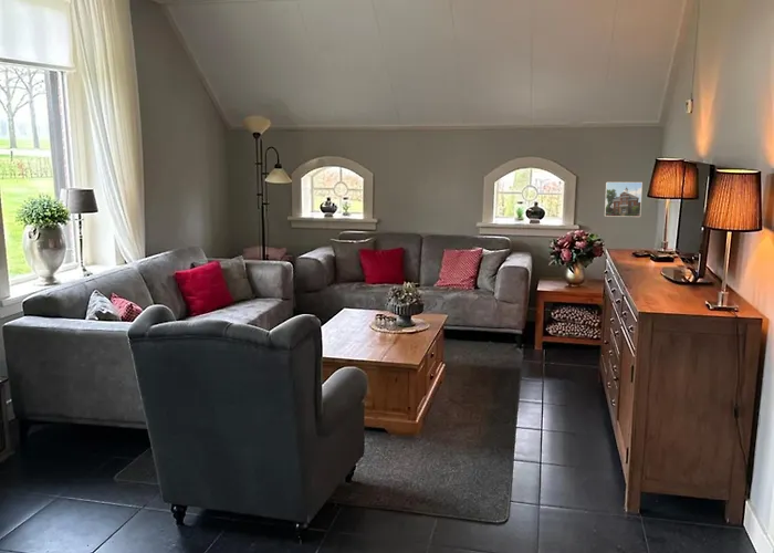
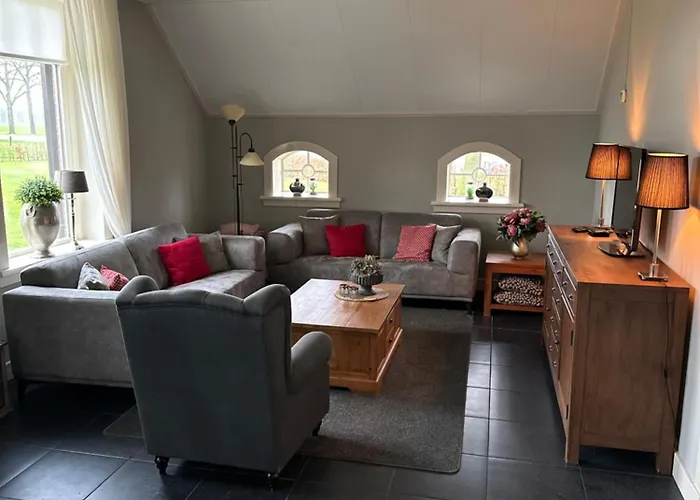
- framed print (623, 199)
